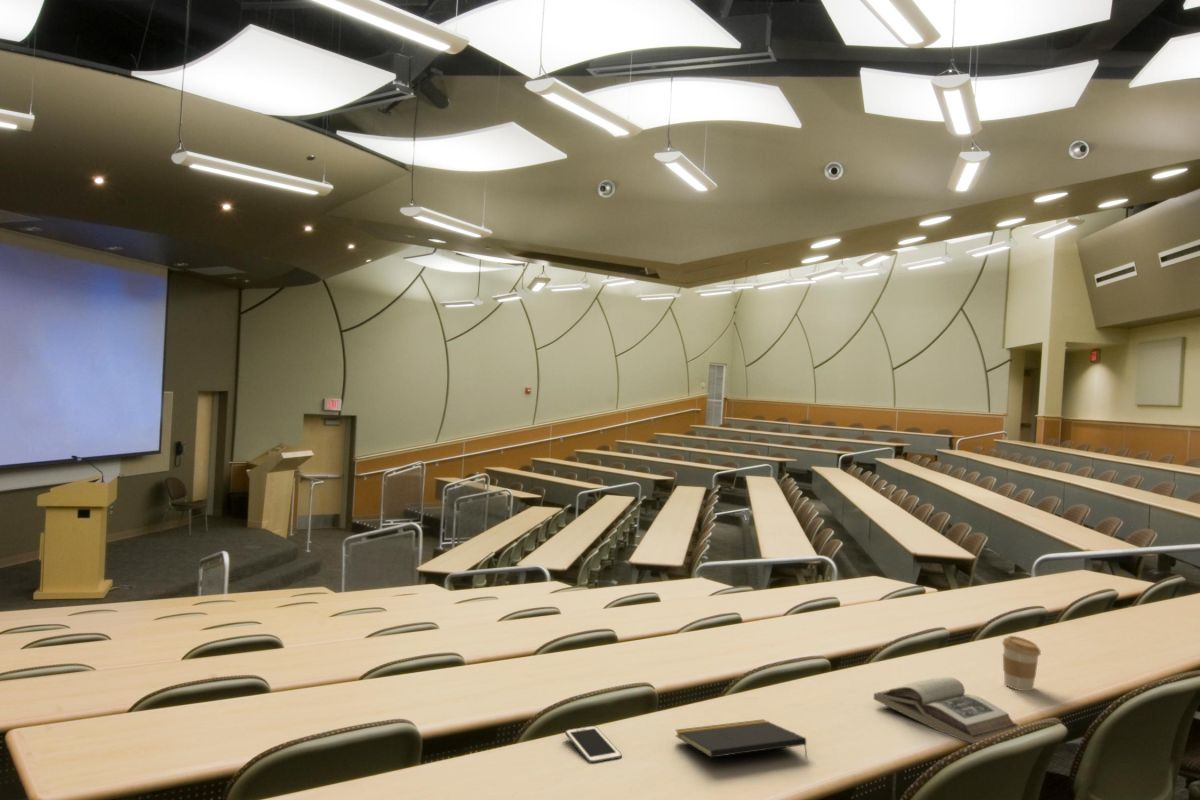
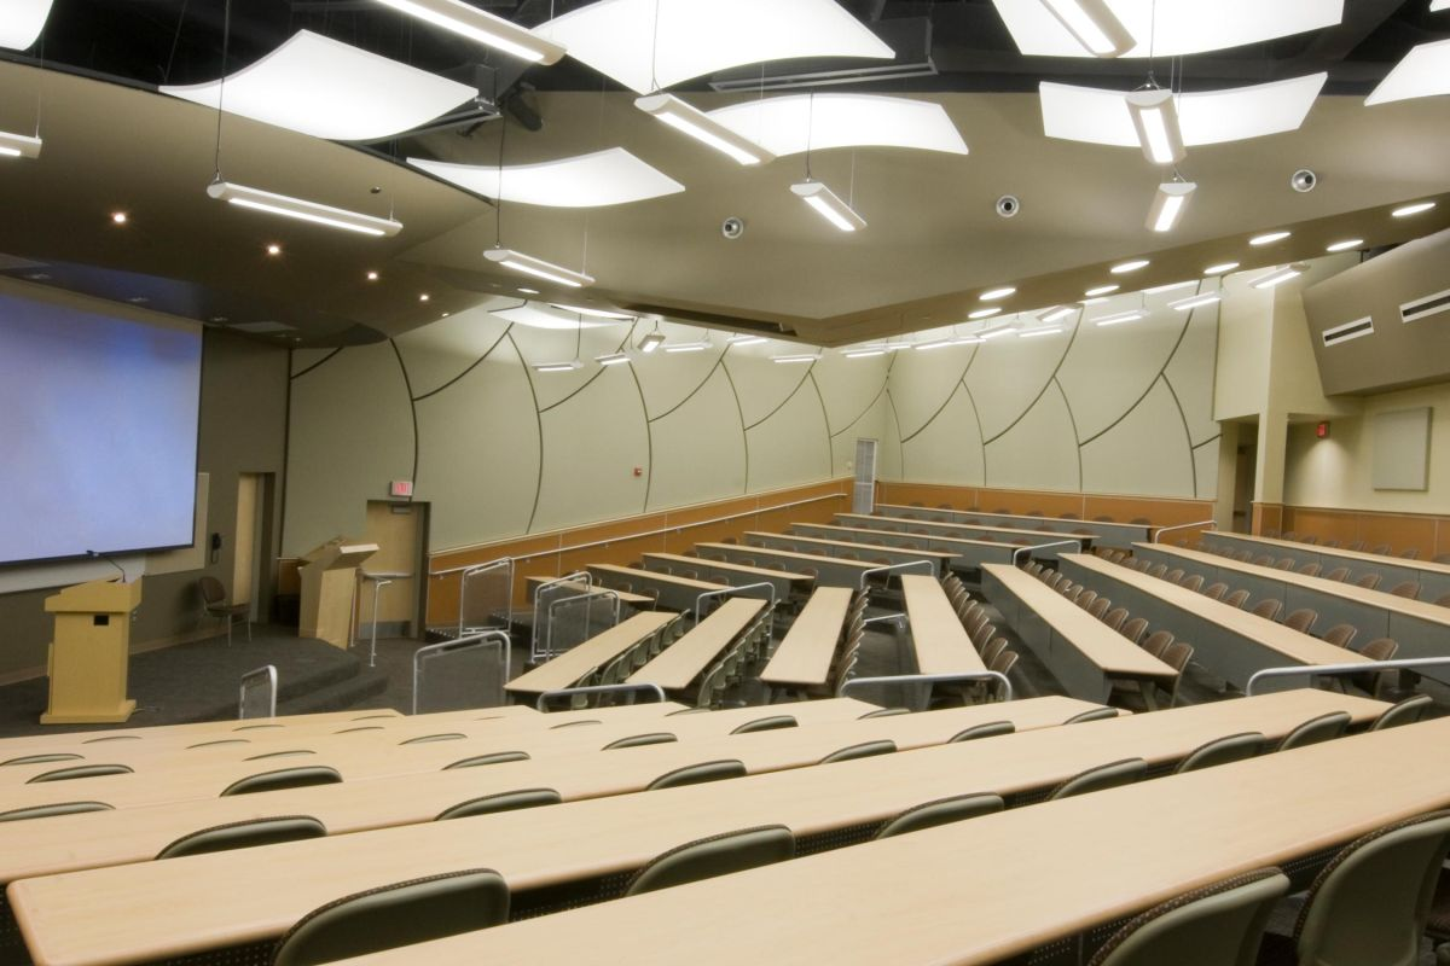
- cell phone (592, 744)
- notepad (739, 737)
- book (945, 702)
- coffee cup (1020, 662)
